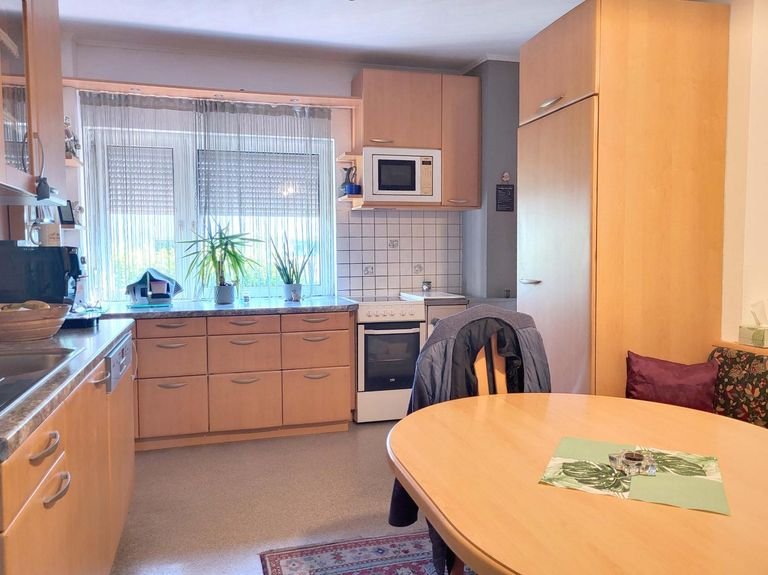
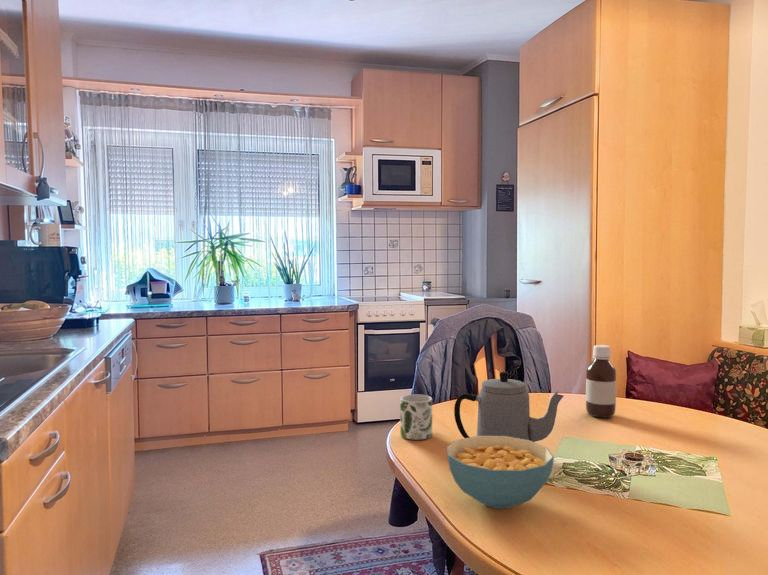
+ mug (418, 414)
+ cereal bowl (498, 476)
+ bottle (601, 380)
+ teapot (507, 412)
